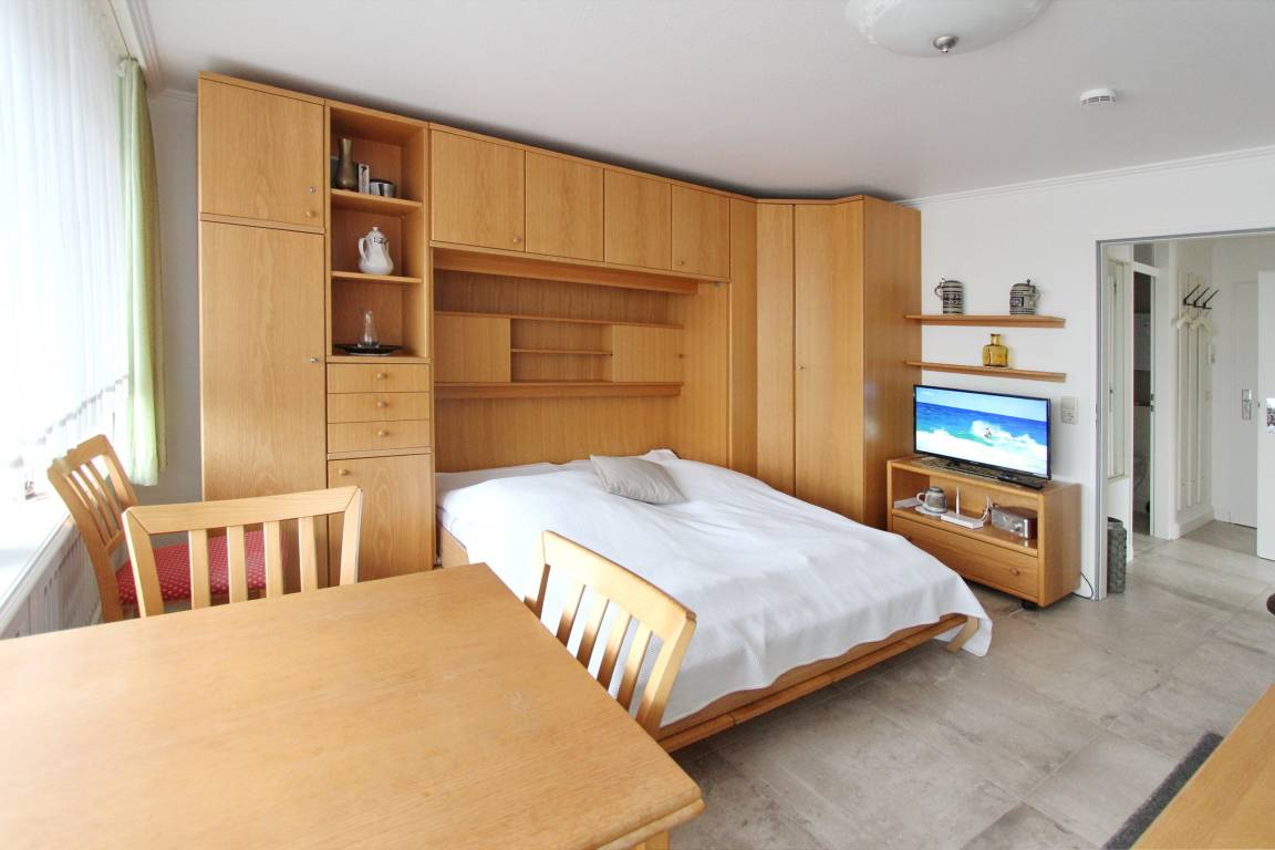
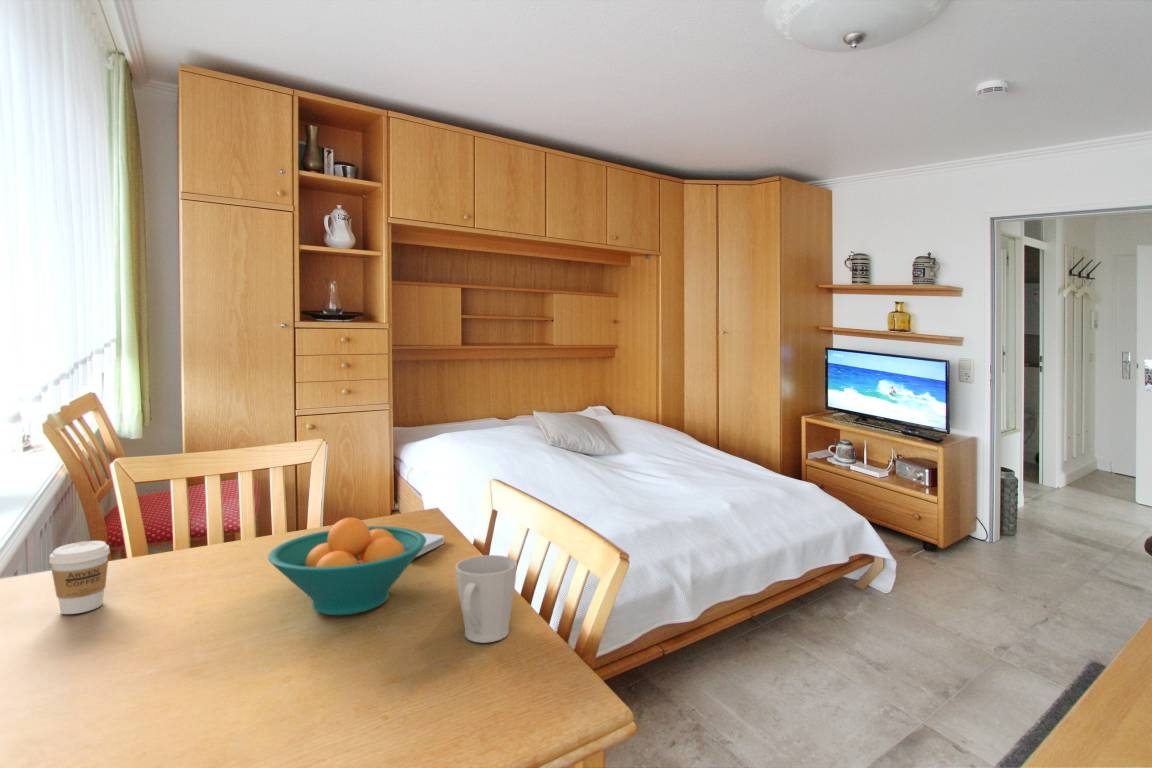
+ fruit bowl (350, 560)
+ notepad (417, 554)
+ coffee cup (80, 576)
+ mug (483, 602)
